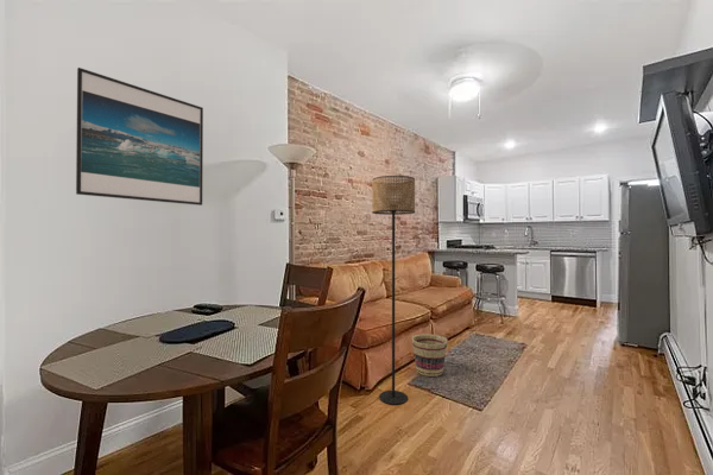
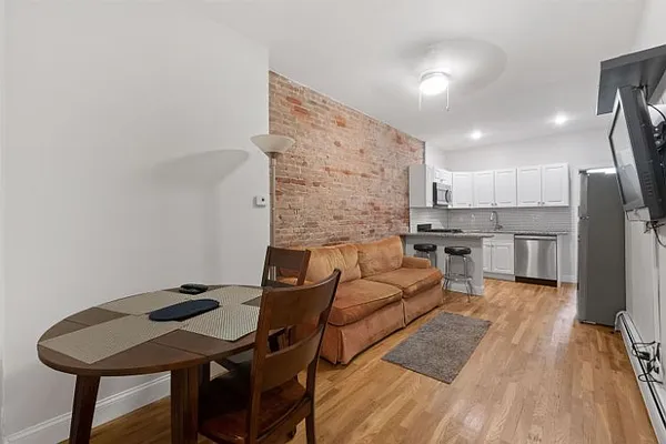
- basket (429, 355)
- floor lamp (393, 287)
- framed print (147, 145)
